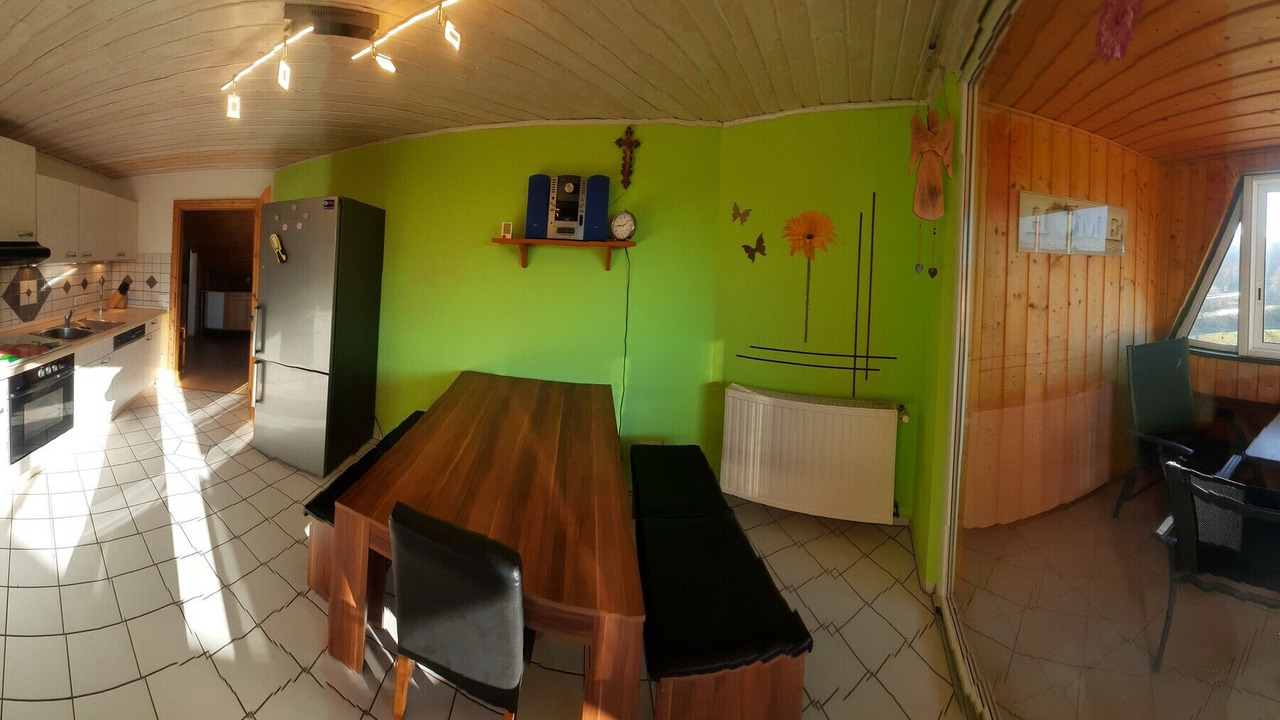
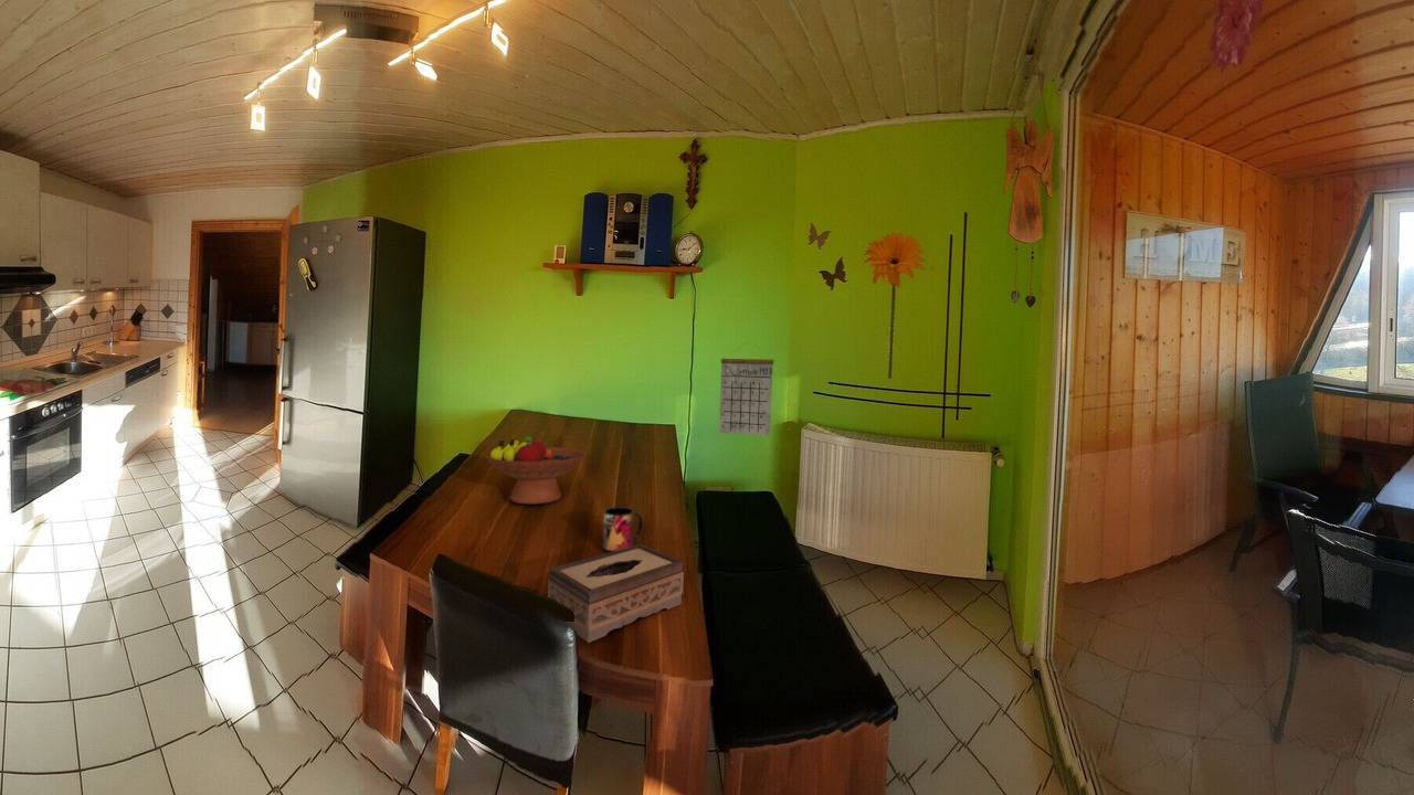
+ tissue box (618, 586)
+ calendar (746, 388)
+ fruit bowl (537, 467)
+ mug (623, 527)
